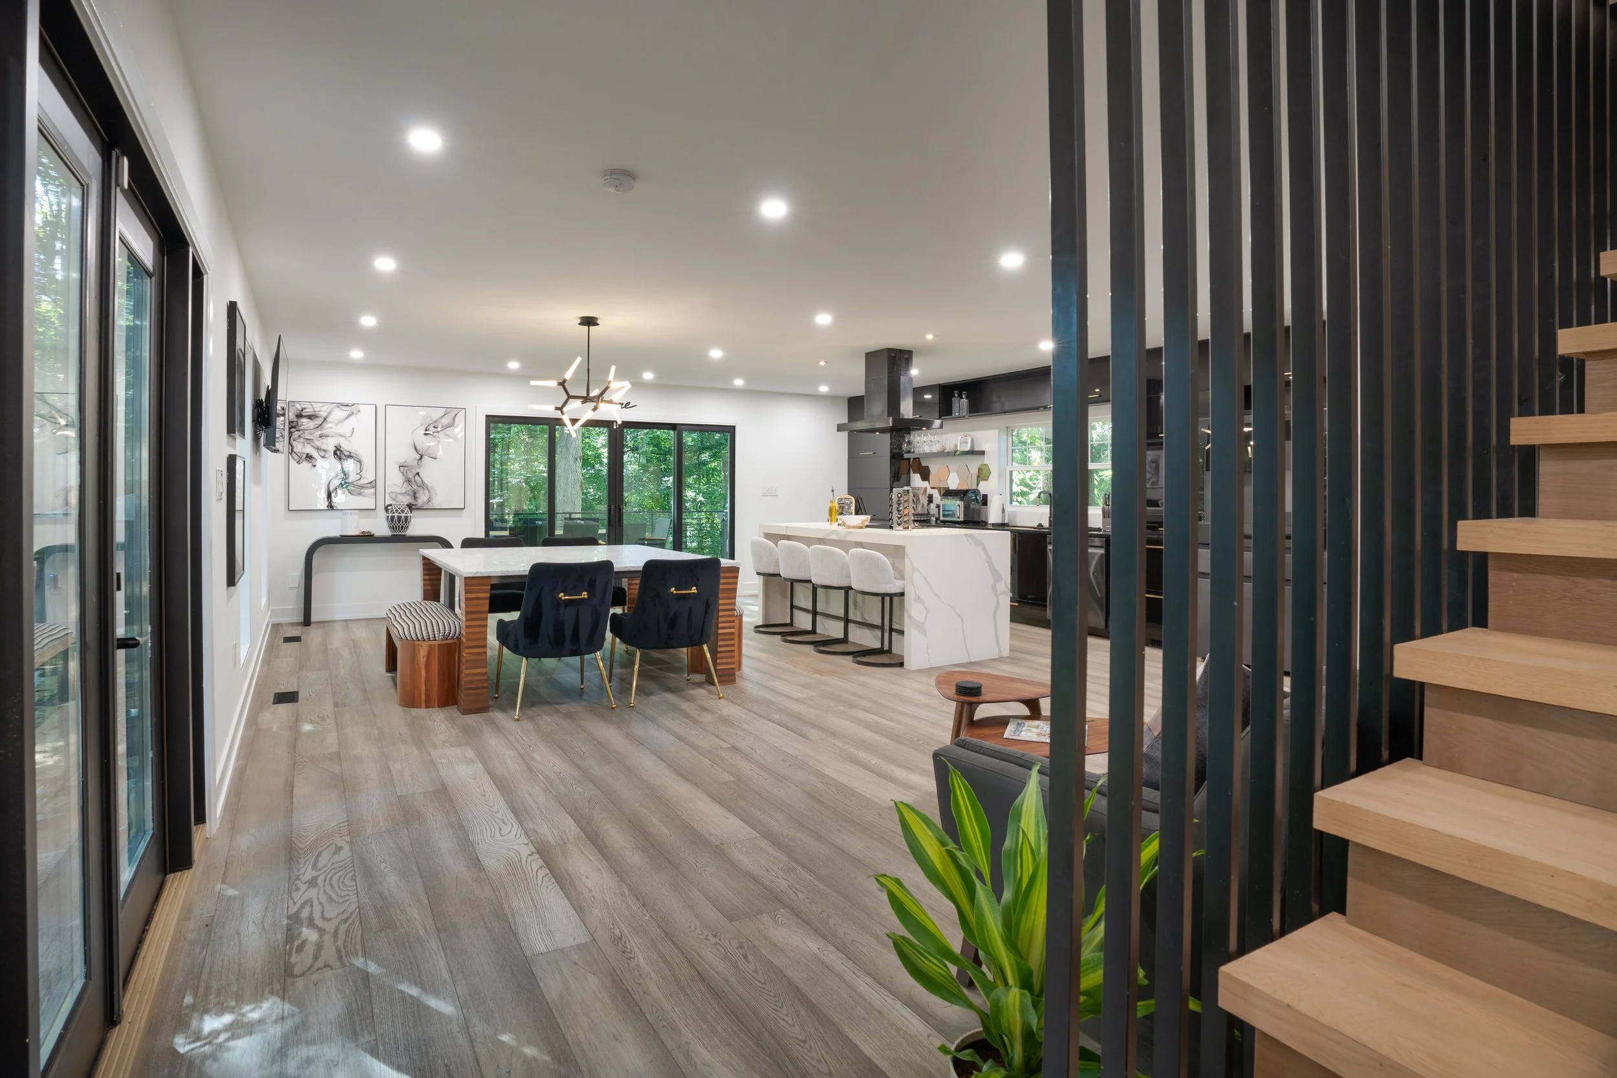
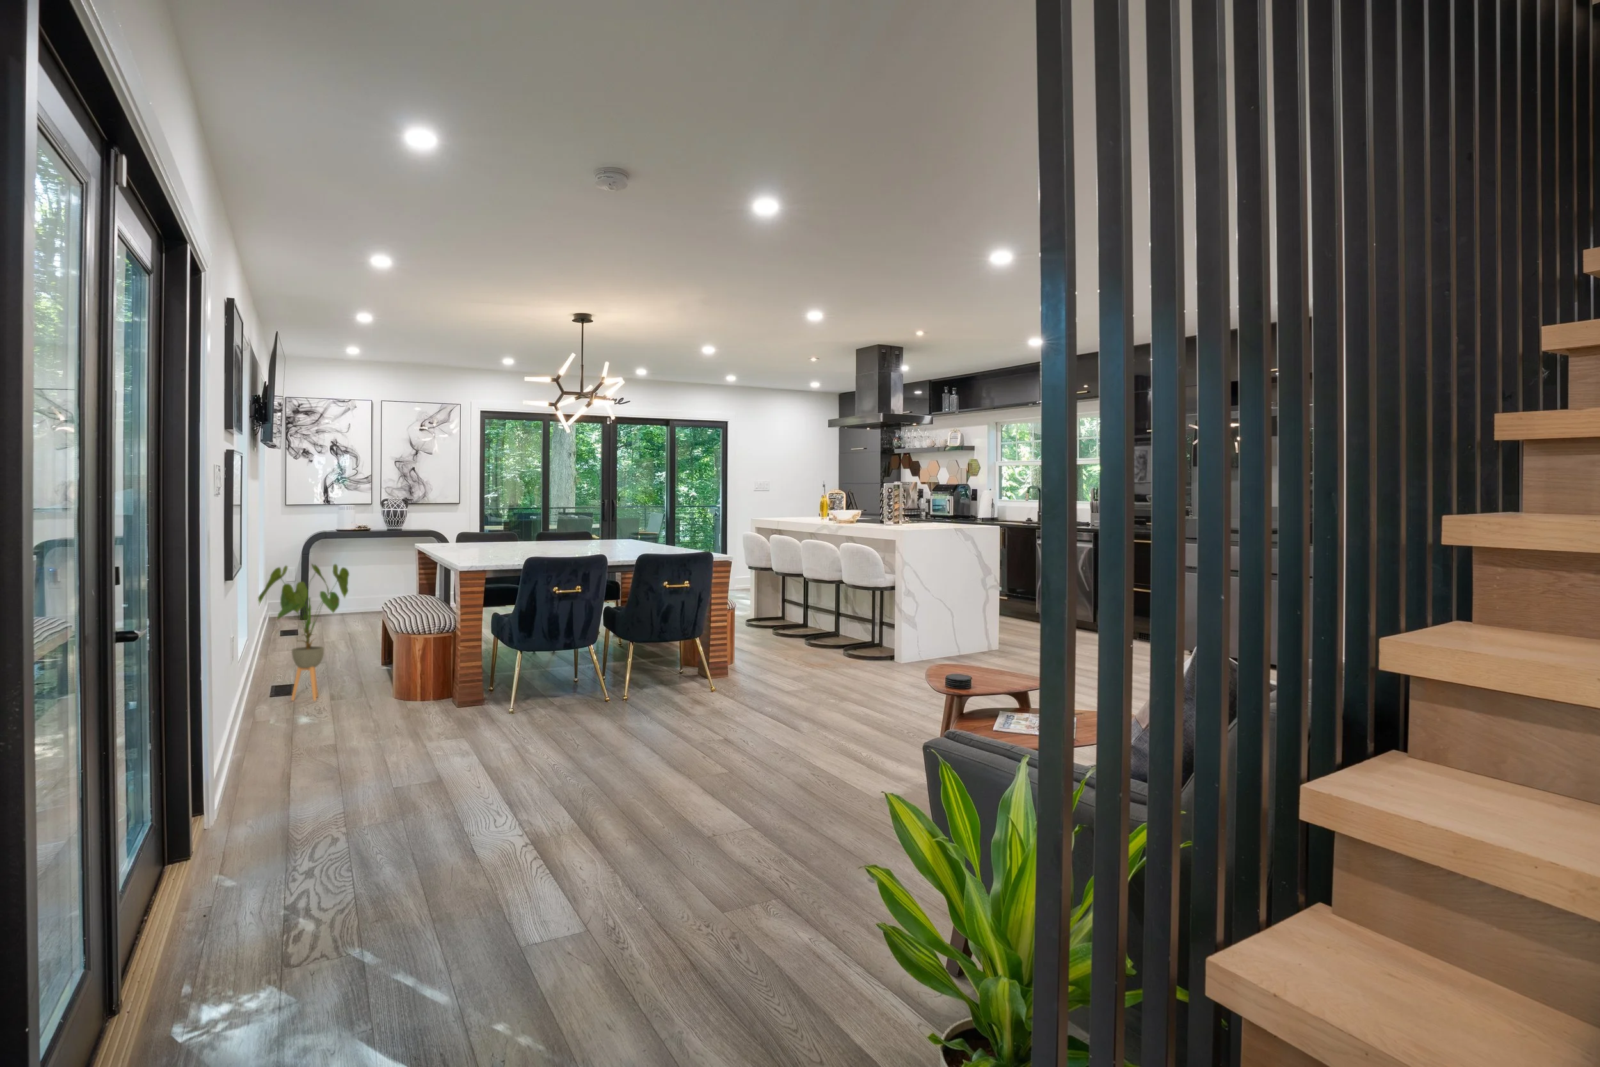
+ house plant (304, 631)
